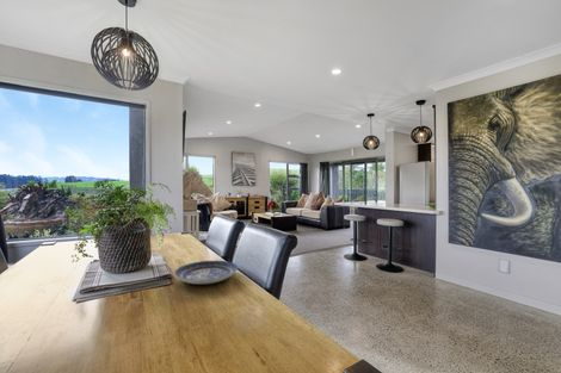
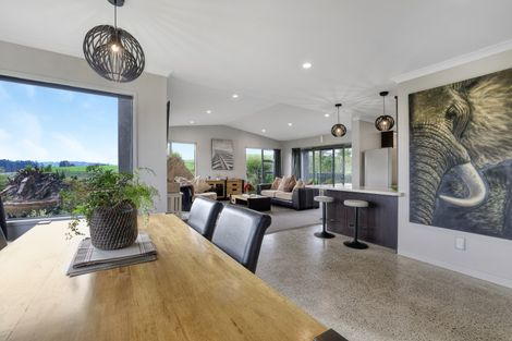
- plate (206, 273)
